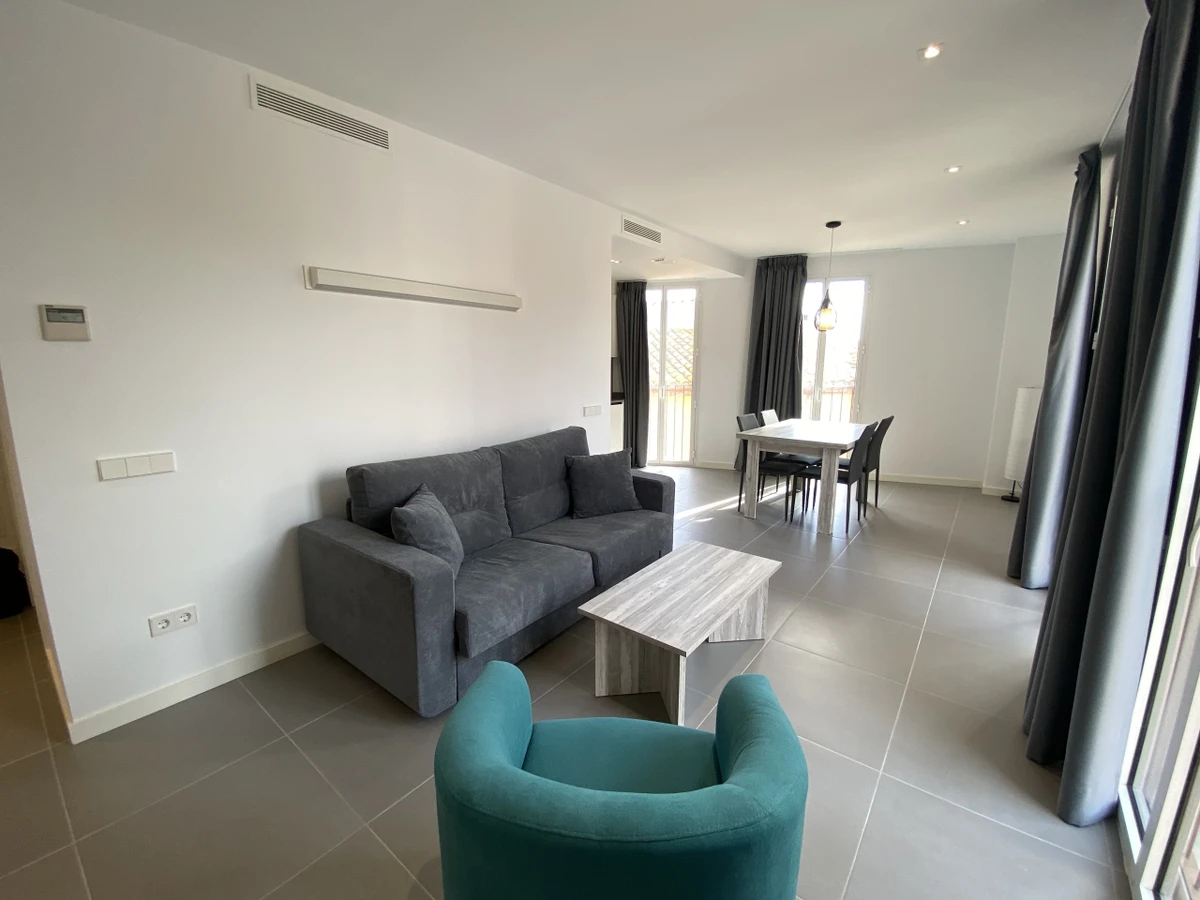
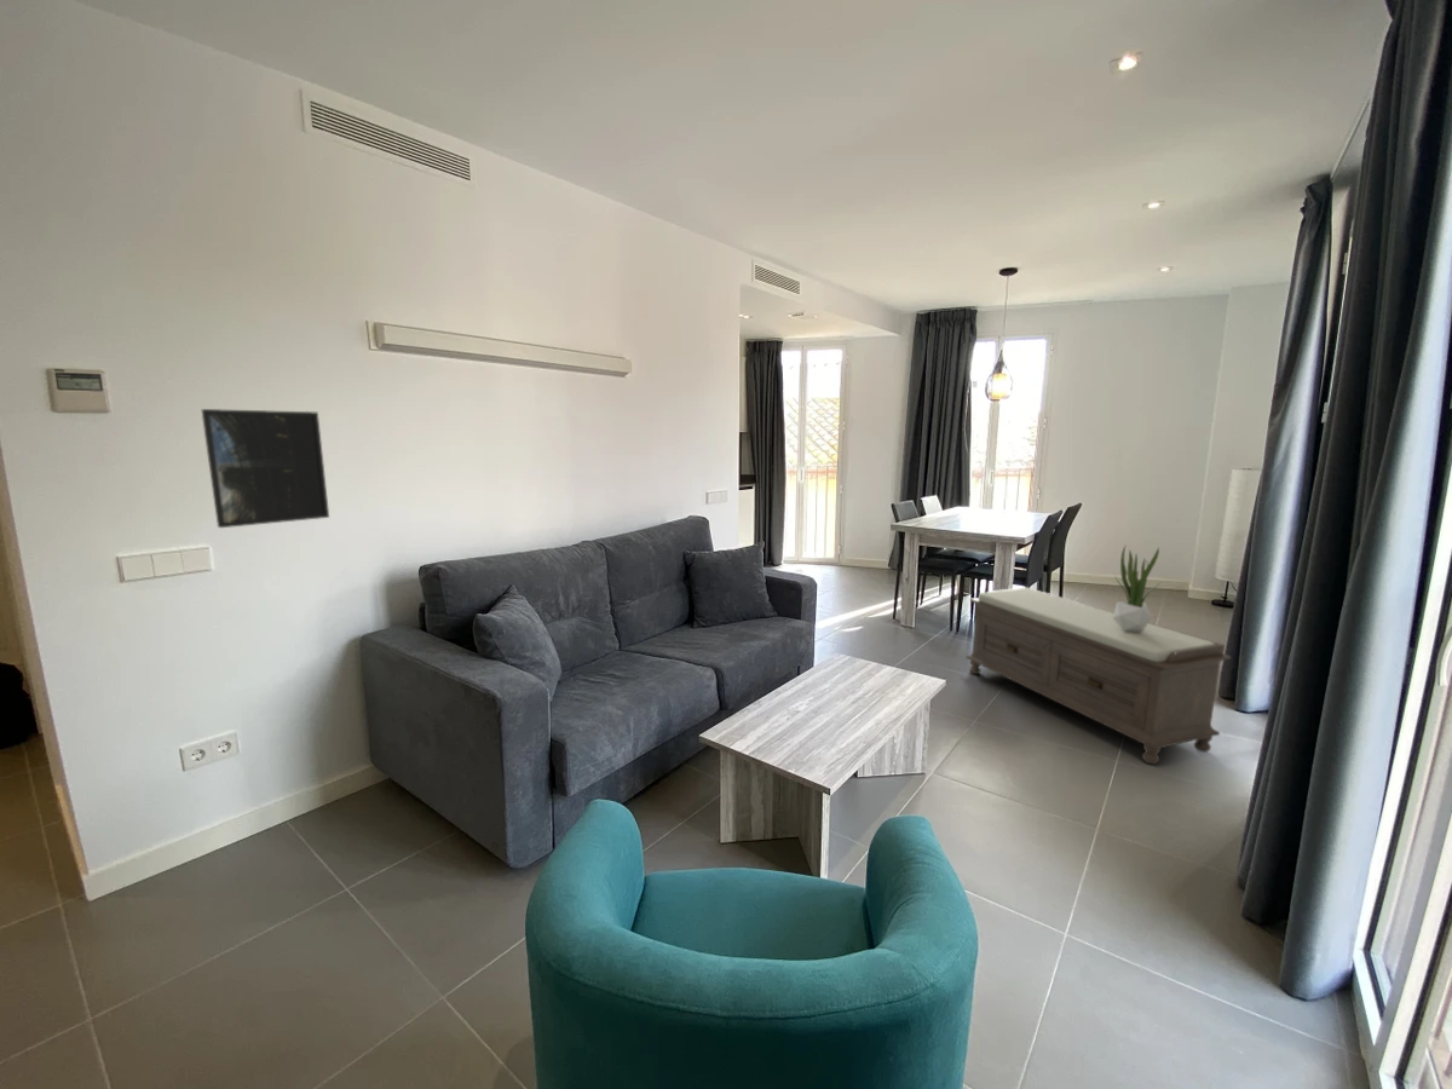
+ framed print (270, 467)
+ potted plant (1134, 588)
+ bench (1077, 661)
